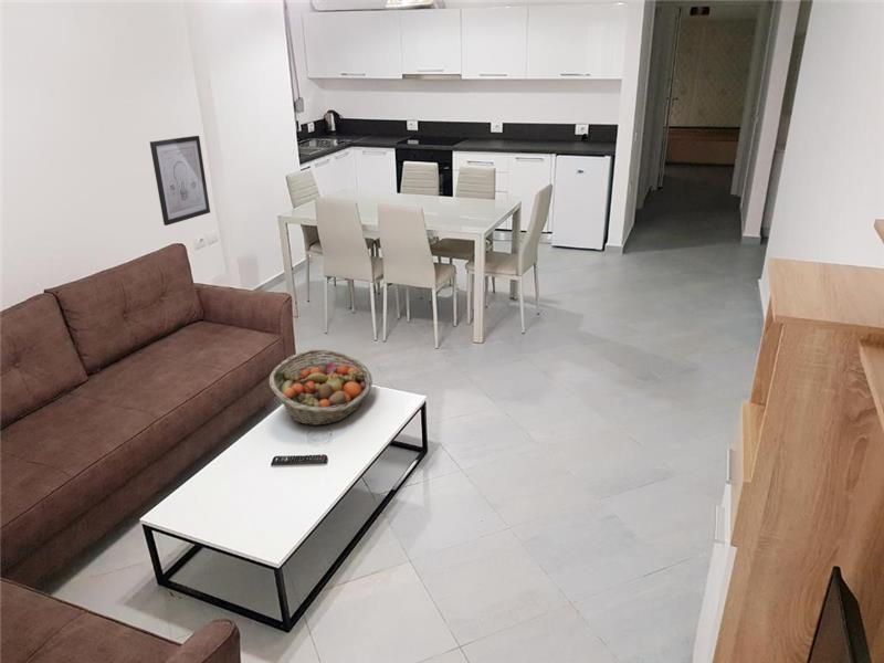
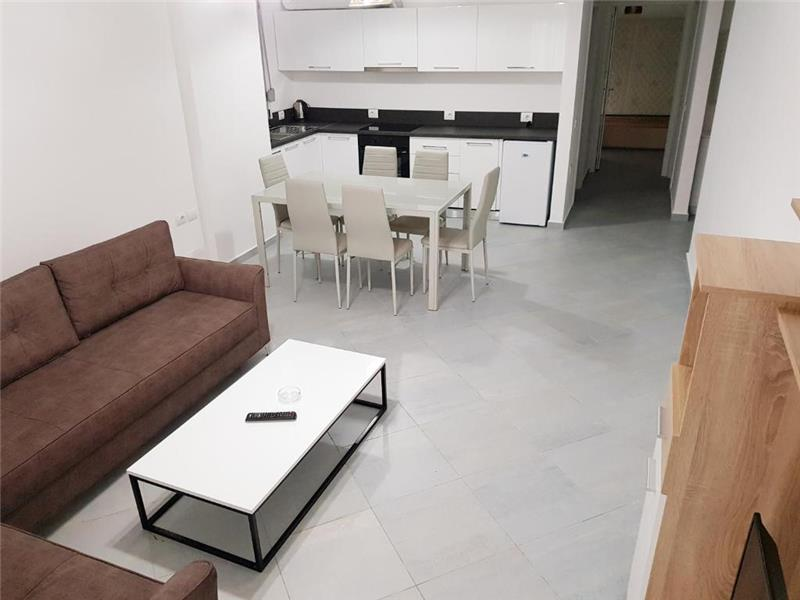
- fruit basket (322, 386)
- wall art (181, 179)
